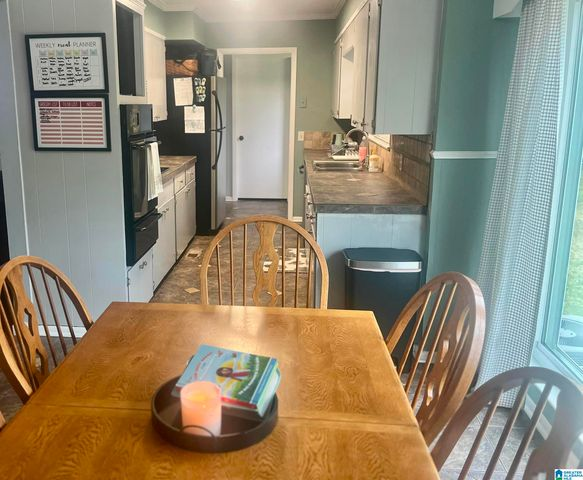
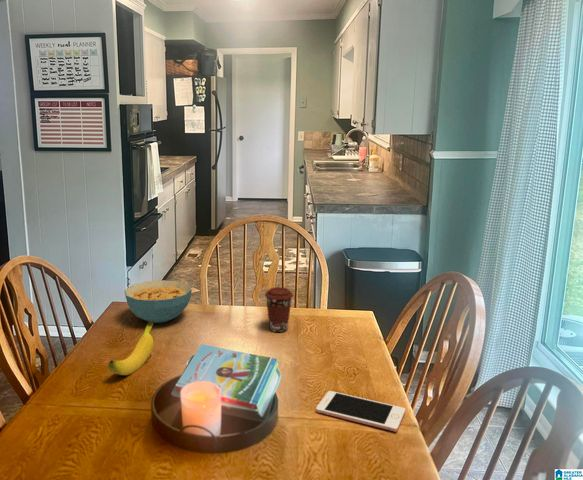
+ banana (134, 350)
+ cereal bowl (158, 305)
+ coffee cup (278, 309)
+ cell phone (360, 410)
